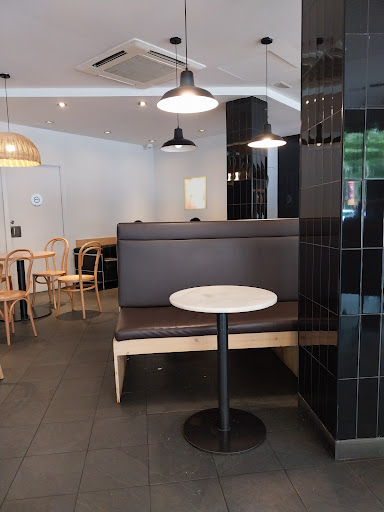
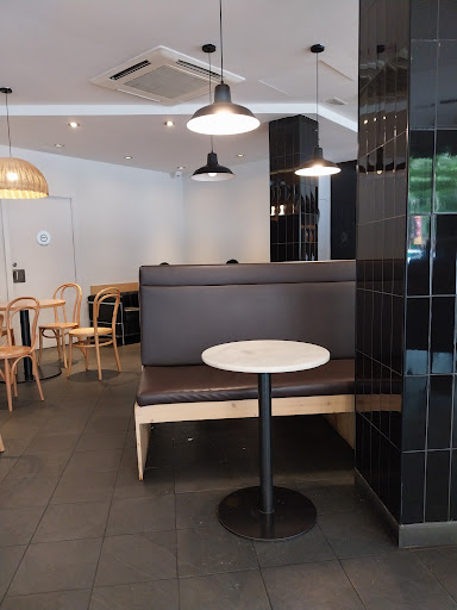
- wall art (194, 193)
